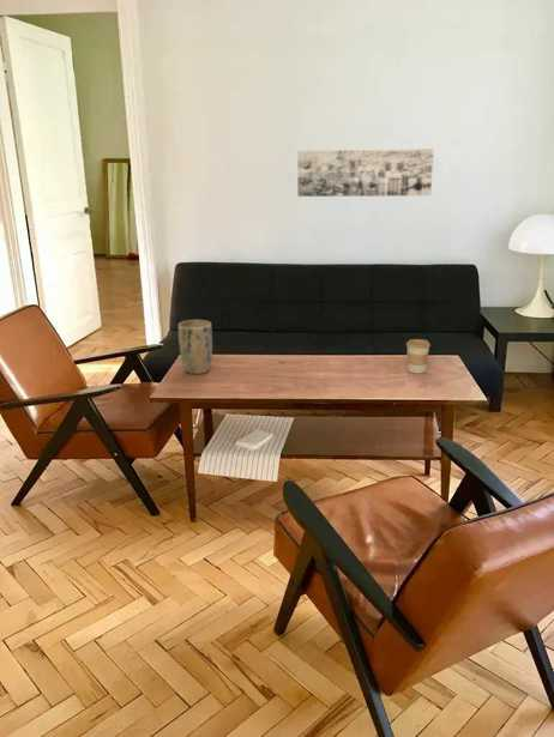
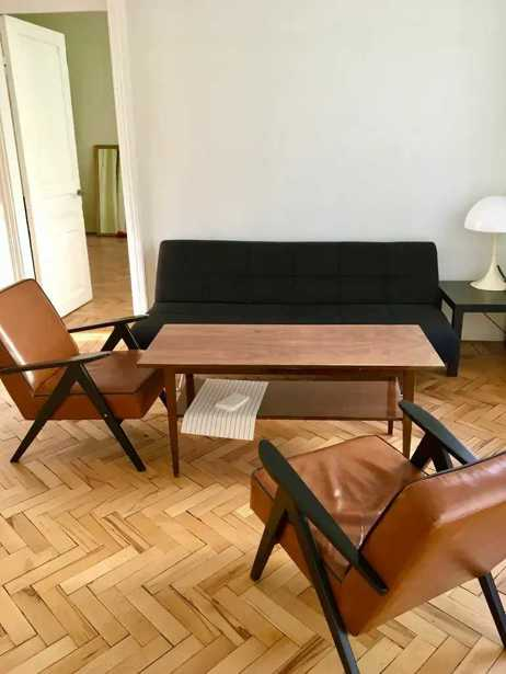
- plant pot (195, 346)
- coffee cup (417, 355)
- wall art (363, 173)
